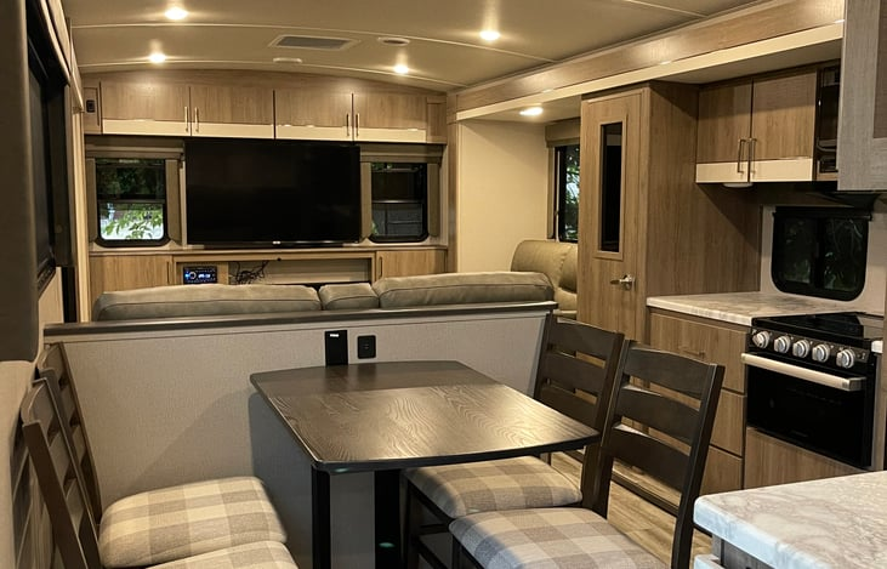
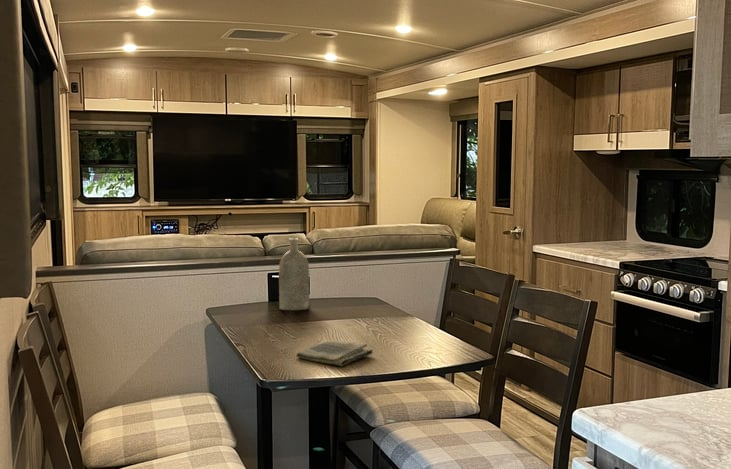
+ bottle (294, 273)
+ dish towel (335, 351)
